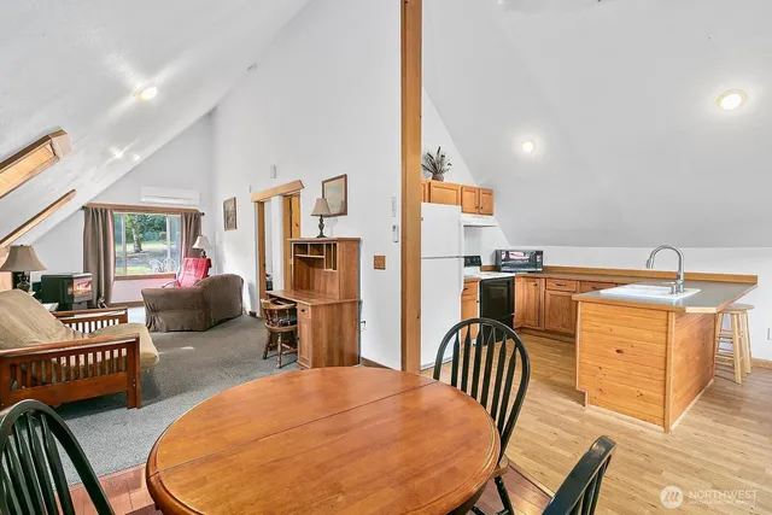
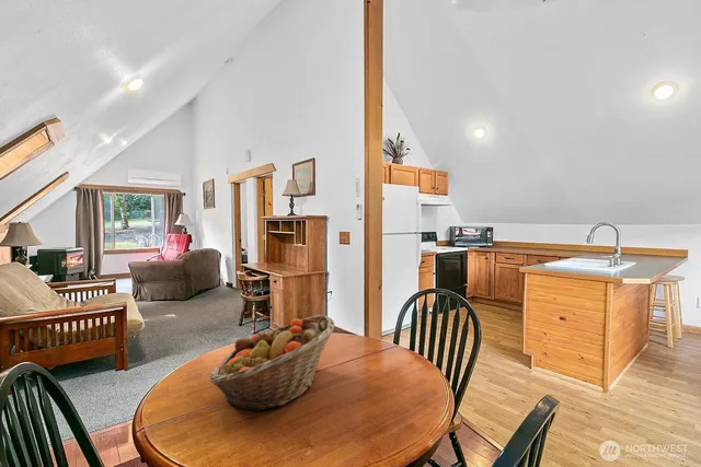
+ fruit basket (277, 354)
